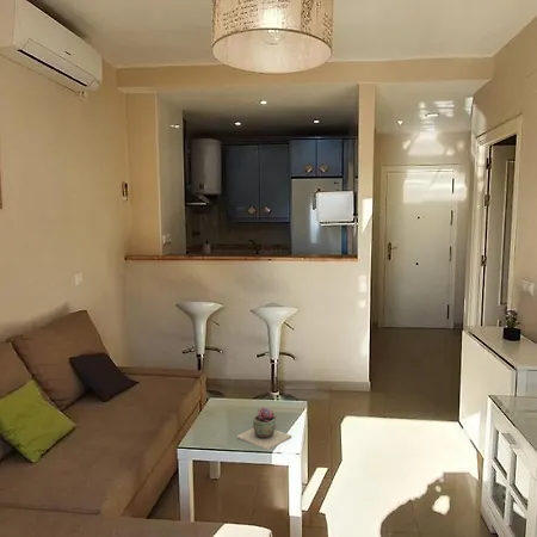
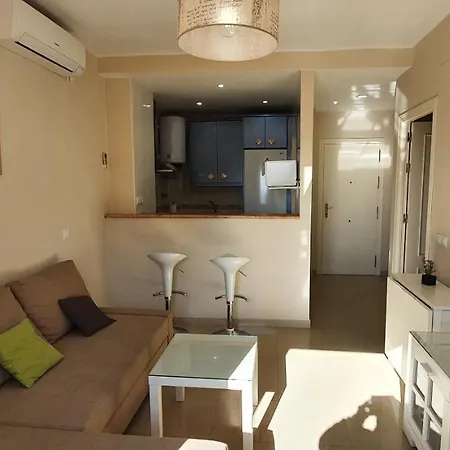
- succulent plant (264, 424)
